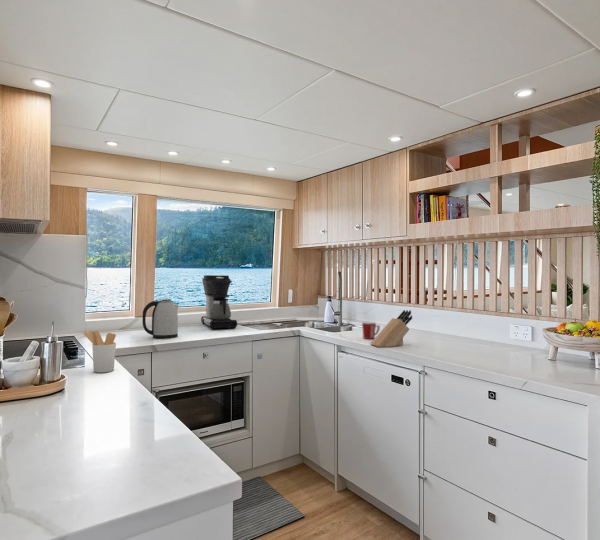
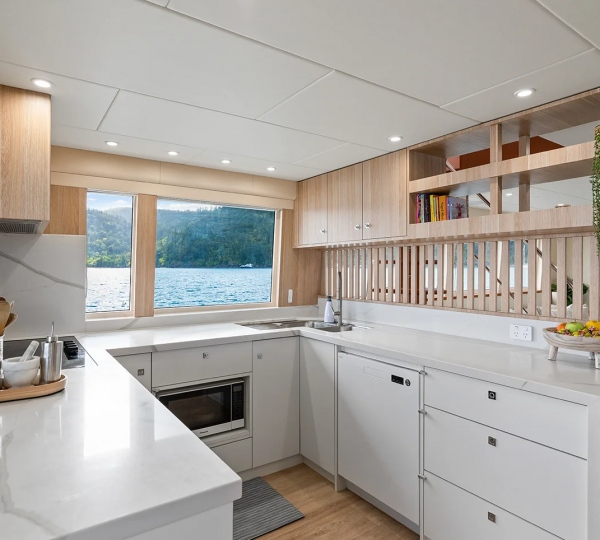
- kettle (160, 318)
- coffee maker (218, 300)
- utensil holder (99, 349)
- knife block (392, 327)
- mug (371, 330)
